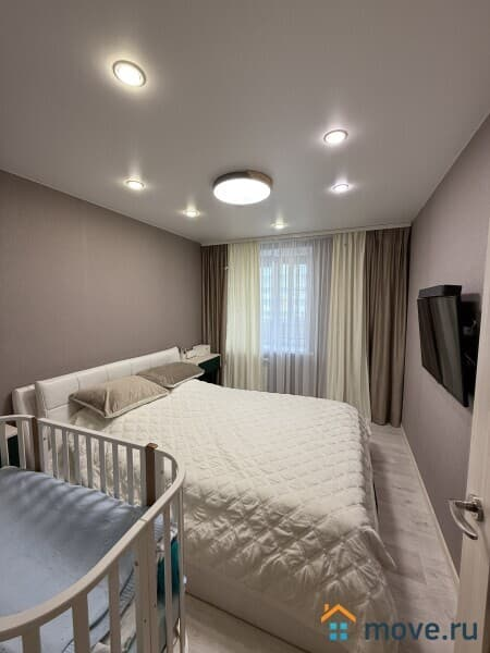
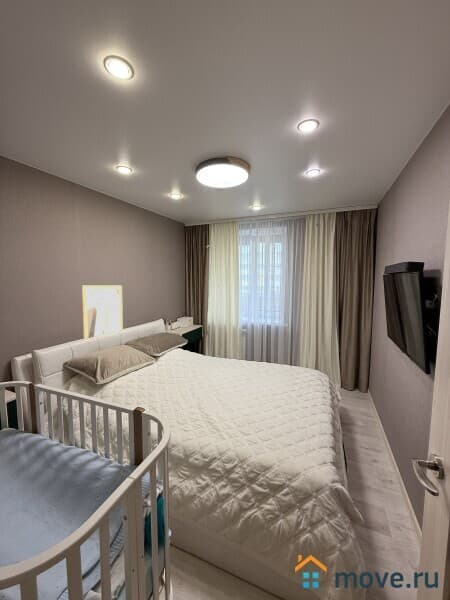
+ wall art (104, 314)
